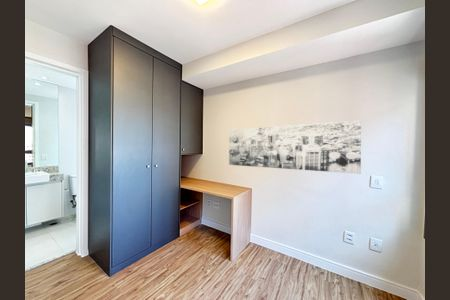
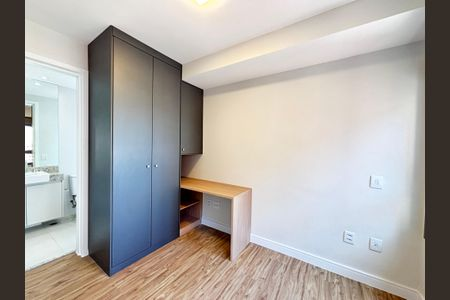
- wall art (281, 147)
